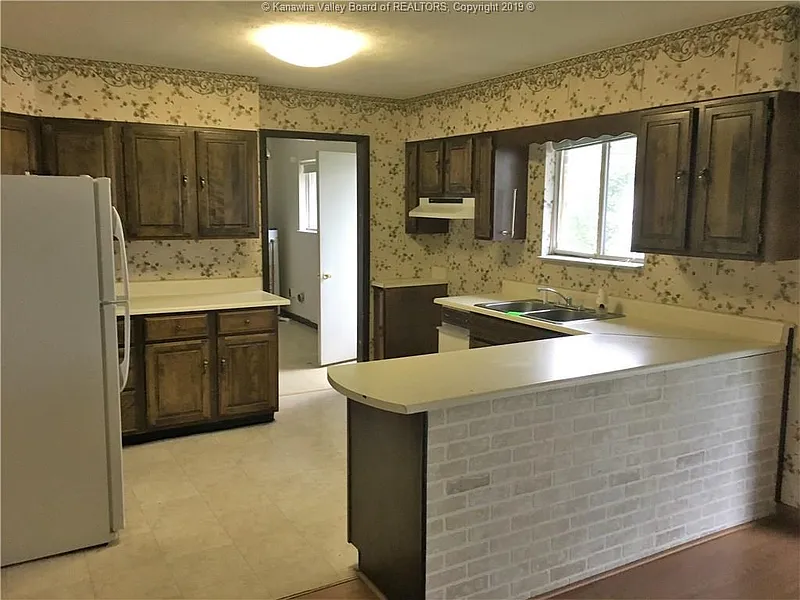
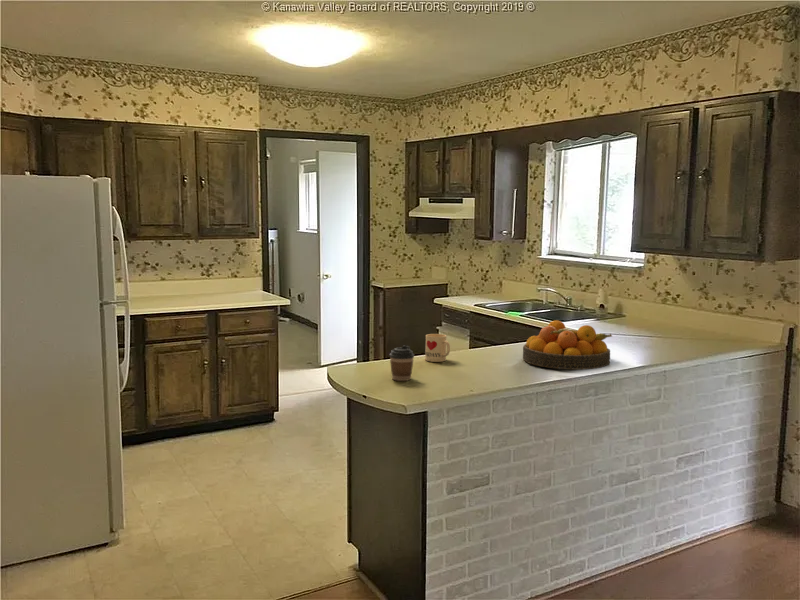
+ fruit bowl (566, 342)
+ mug (438, 348)
+ coffee cup (401, 362)
